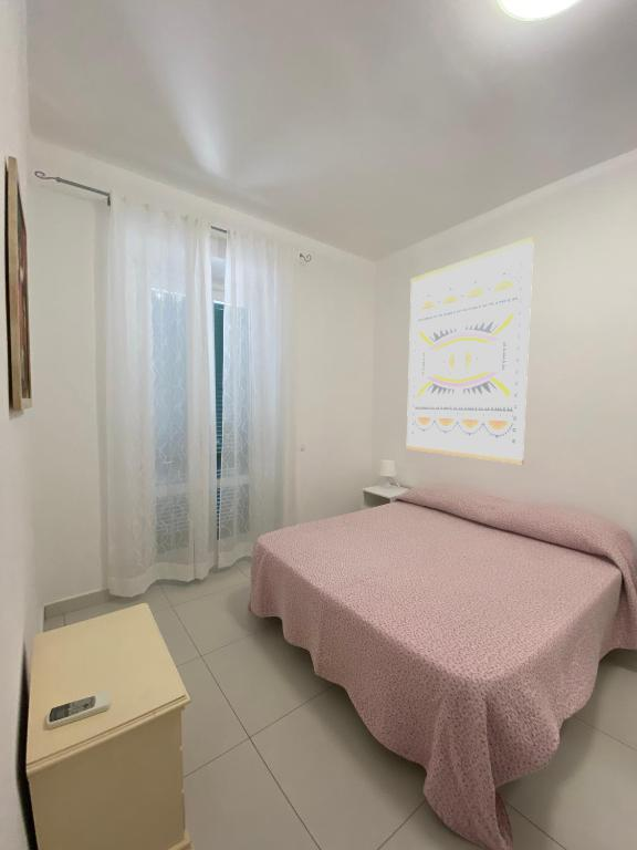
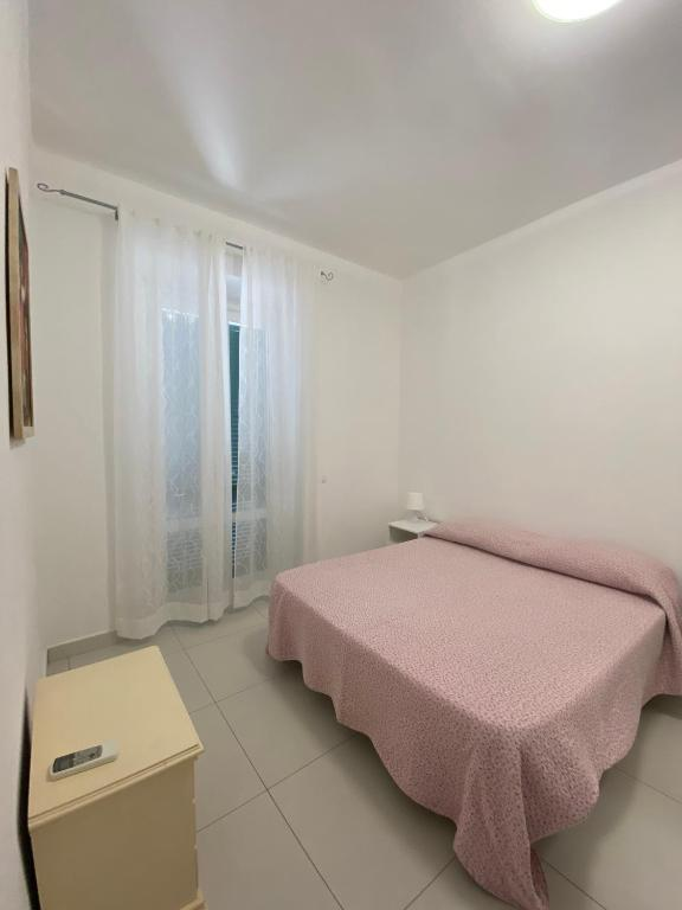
- wall art (459, 360)
